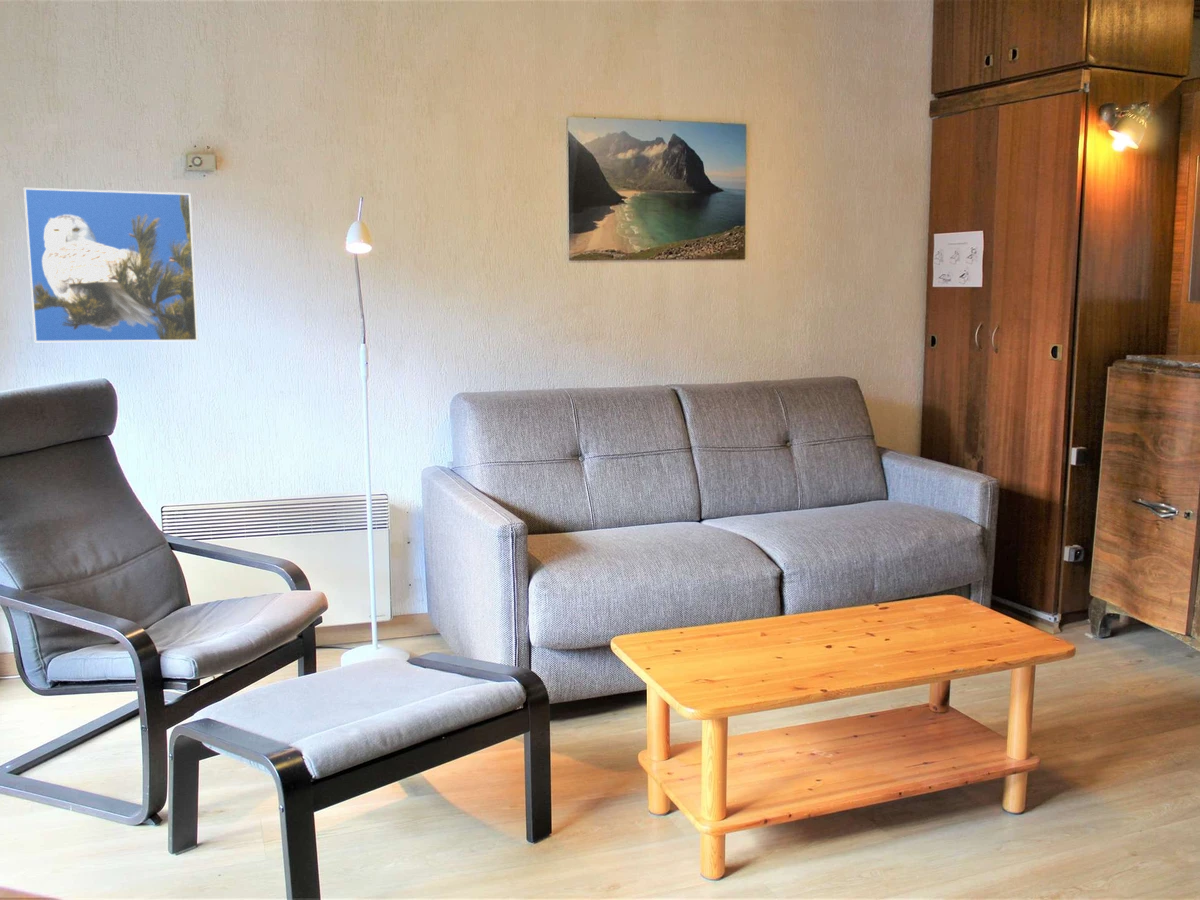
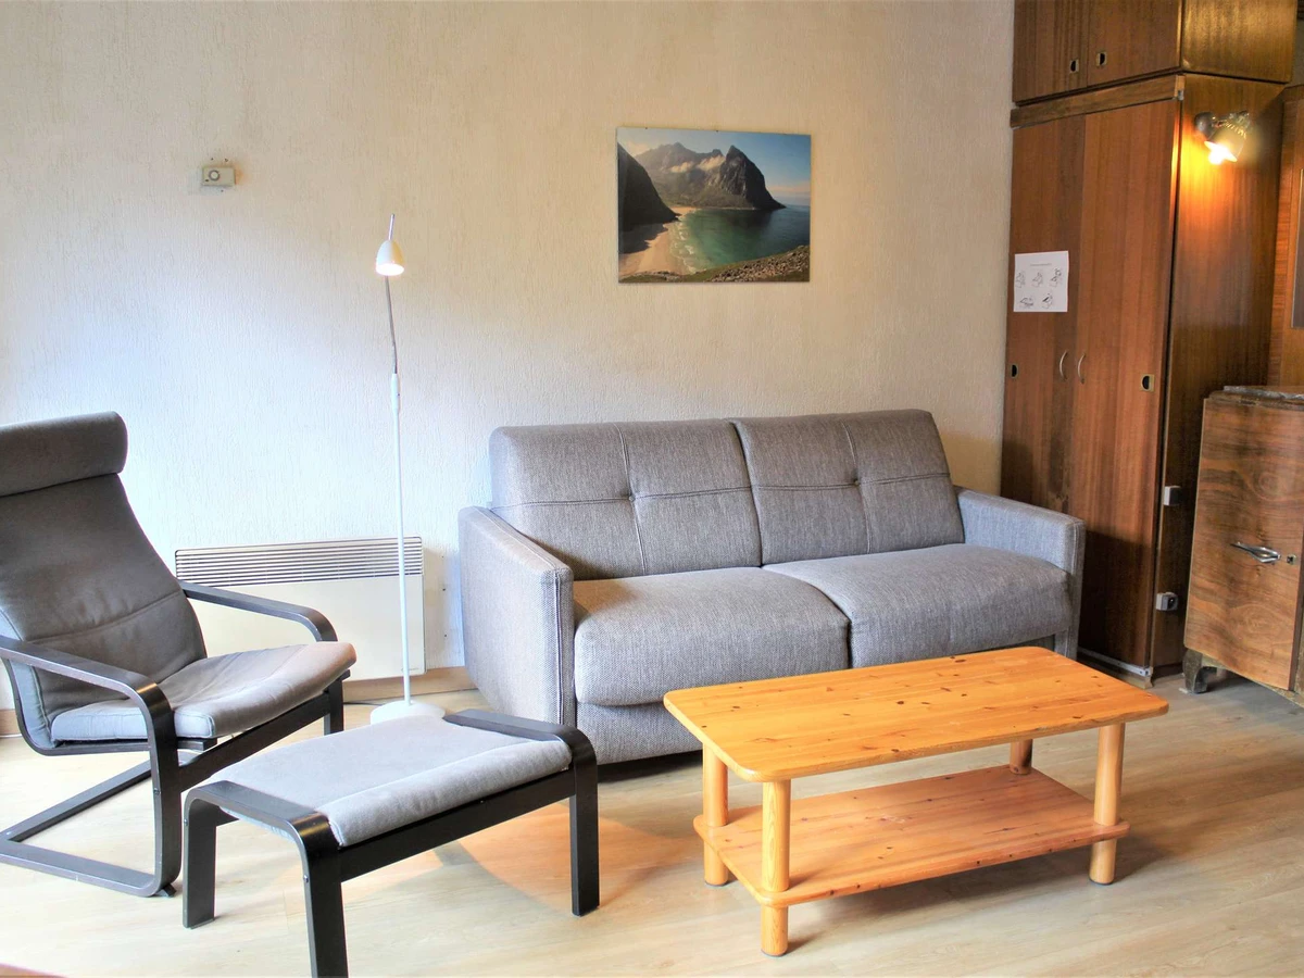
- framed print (114, 267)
